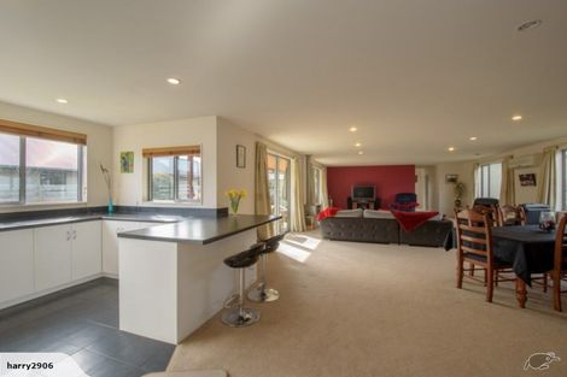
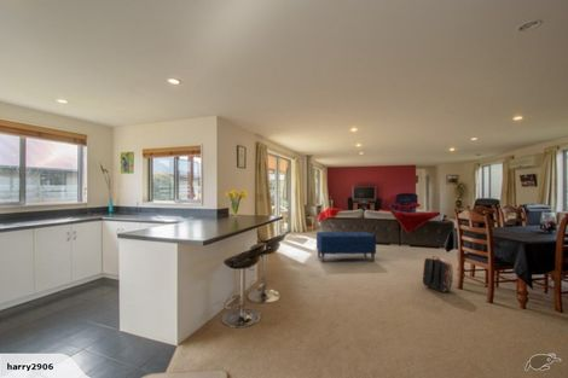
+ bench (344, 245)
+ backpack (436, 272)
